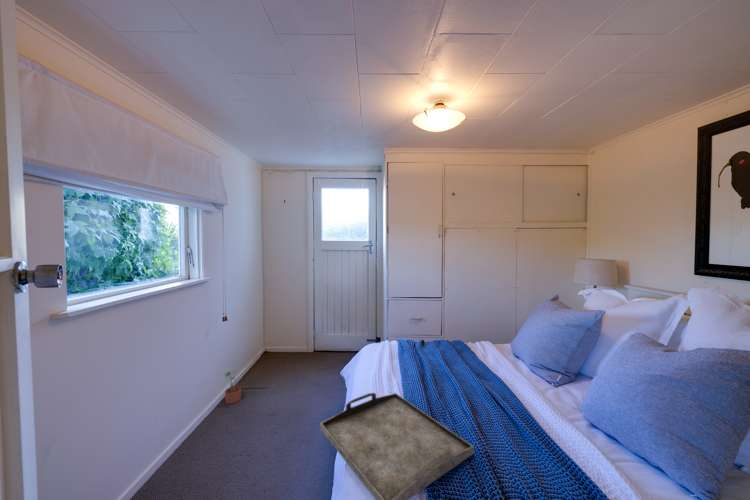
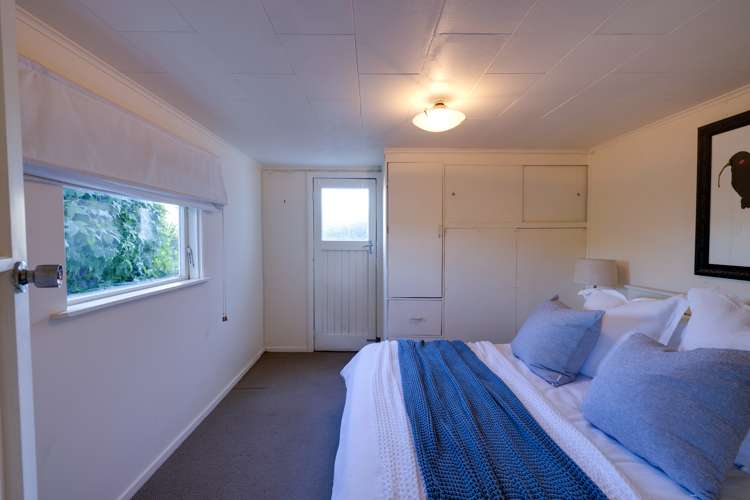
- potted plant (231, 385)
- serving tray (392, 431)
